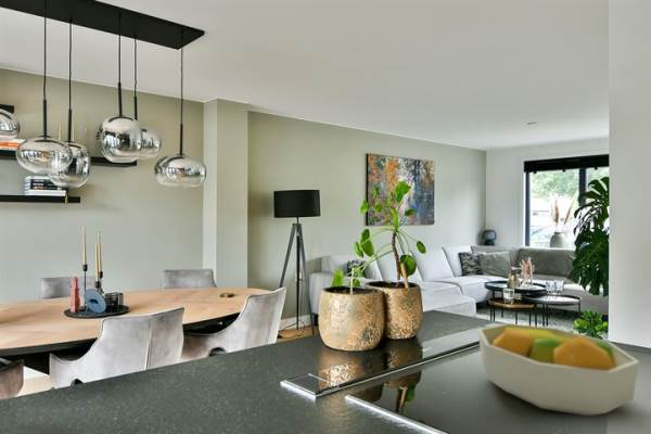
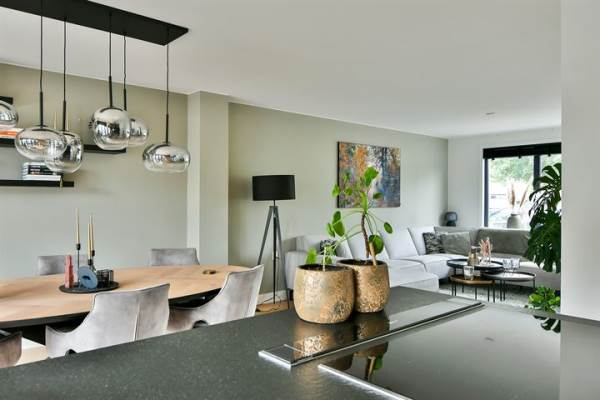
- fruit bowl (548, 356)
